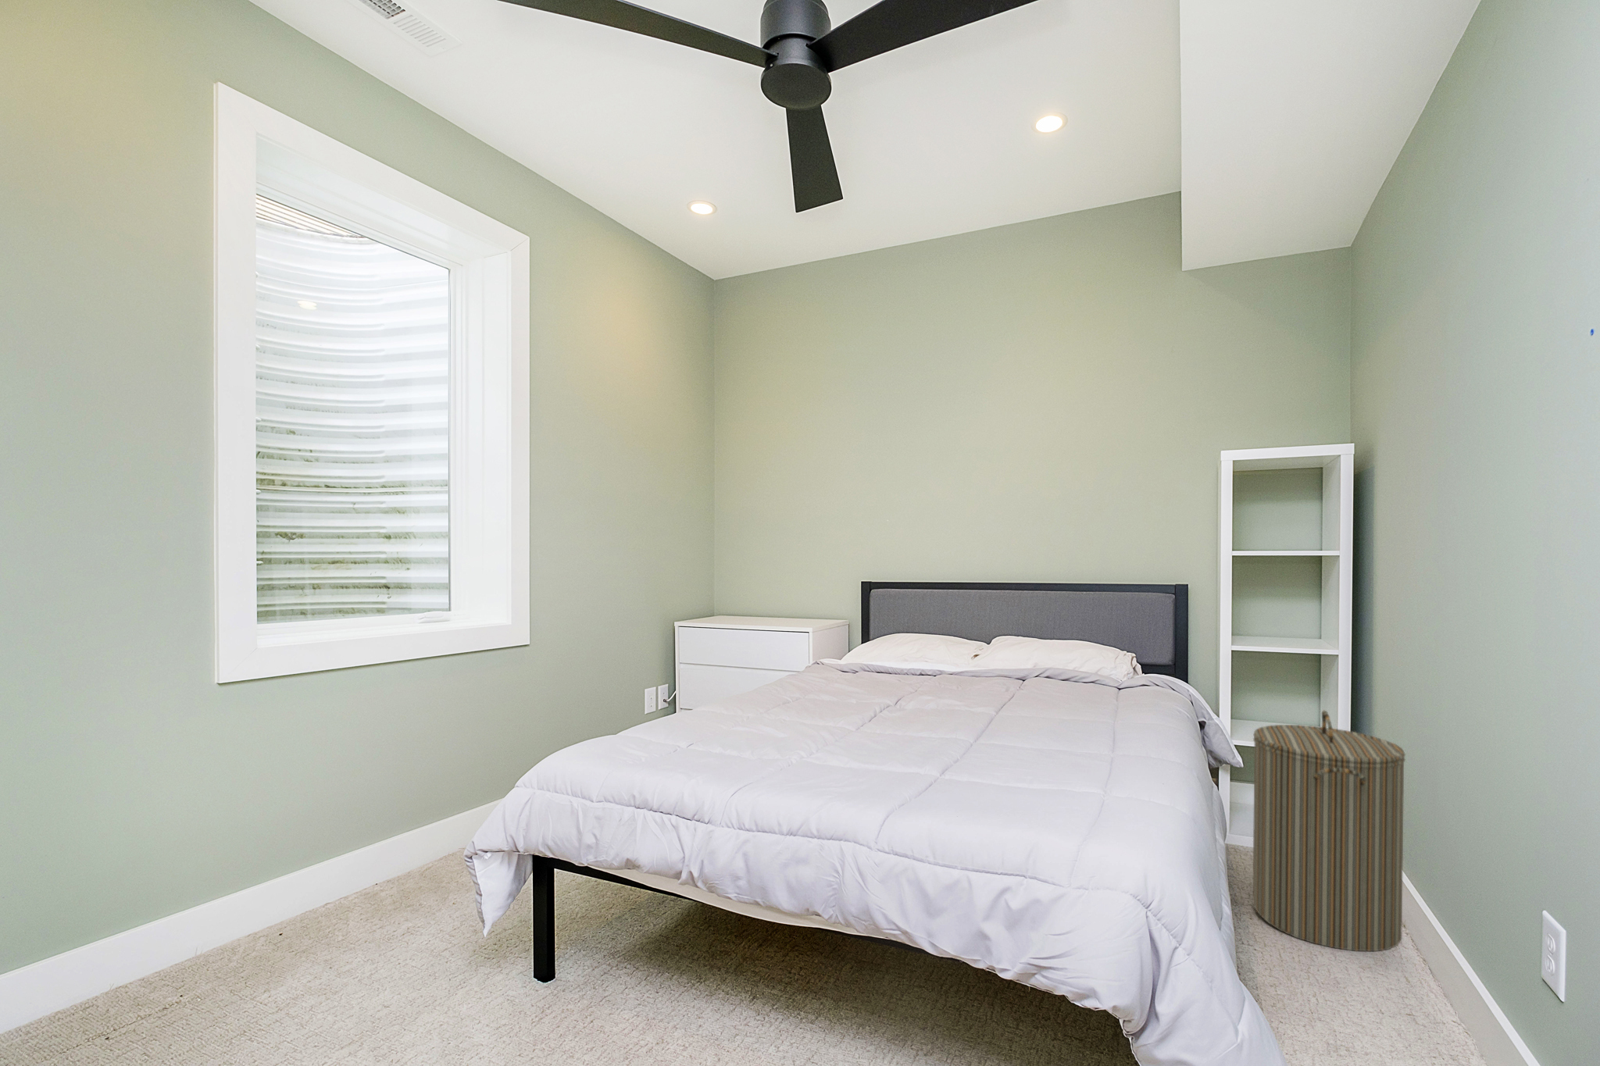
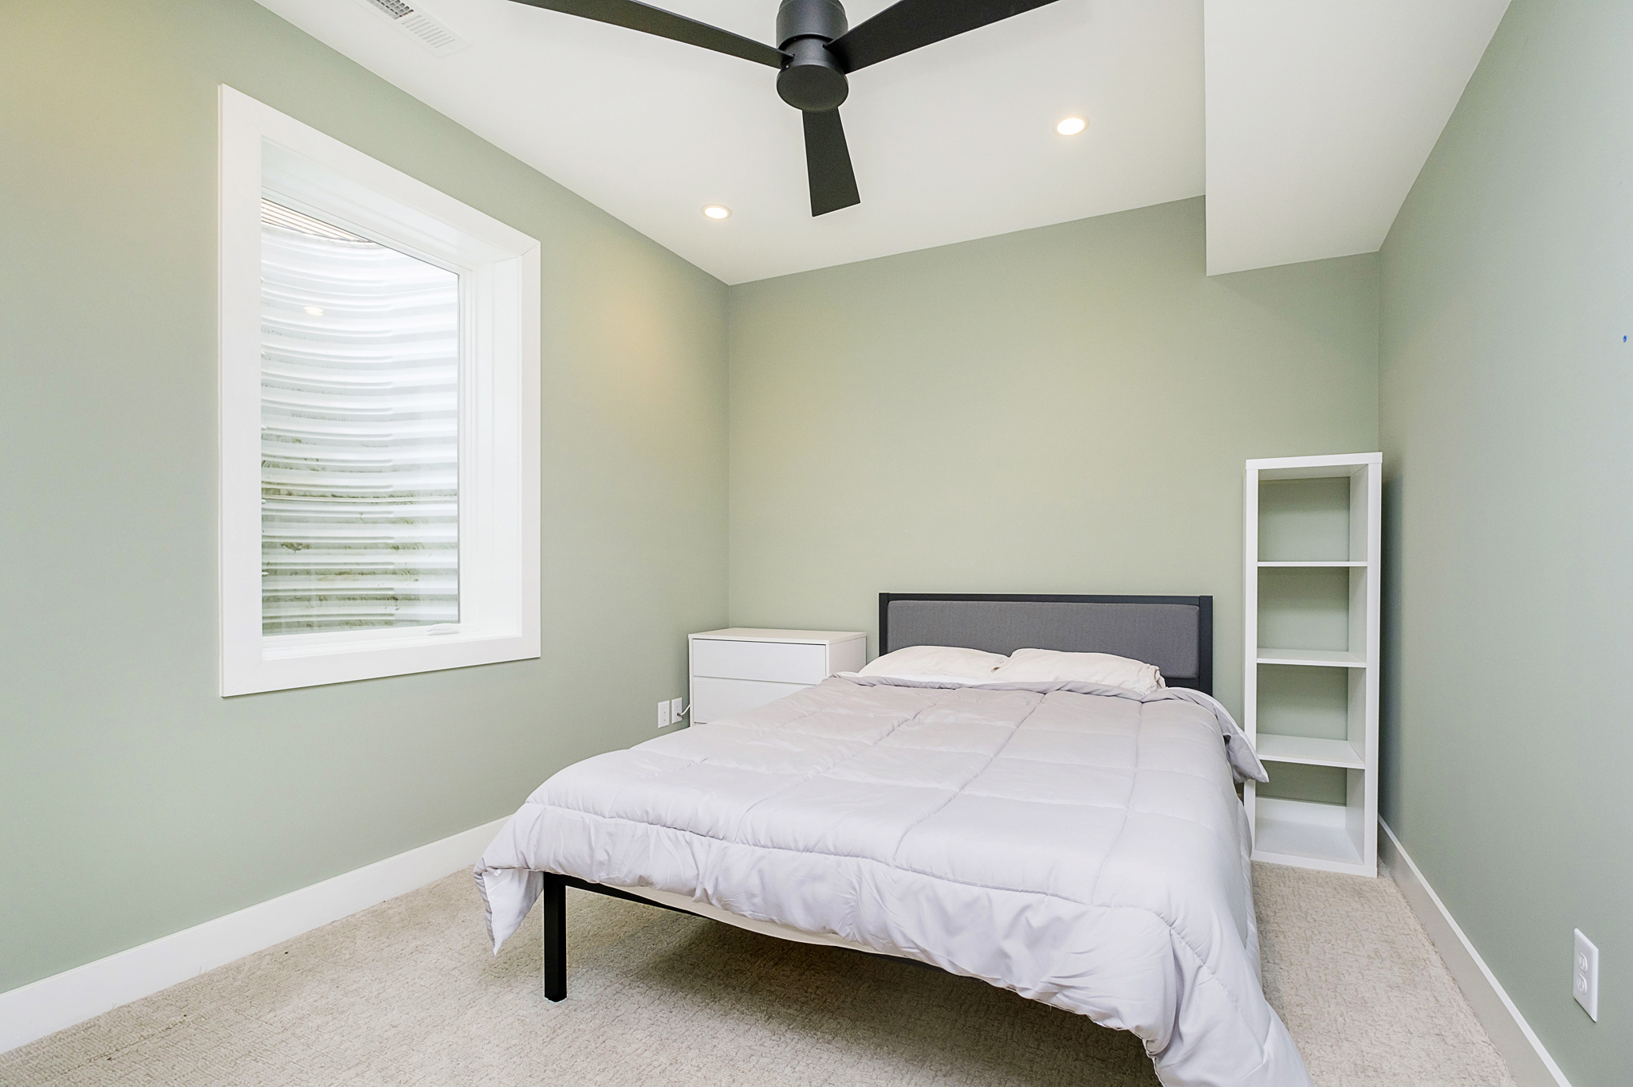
- laundry hamper (1325, 816)
